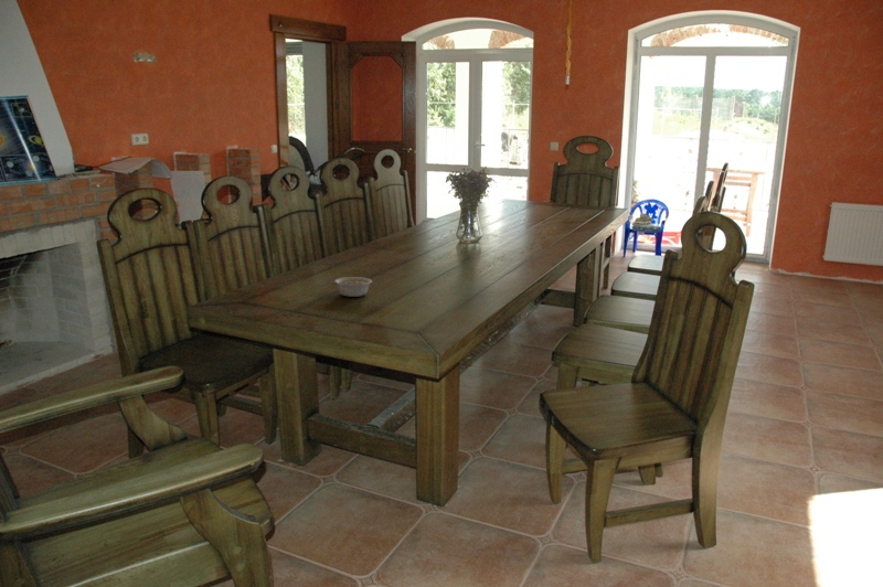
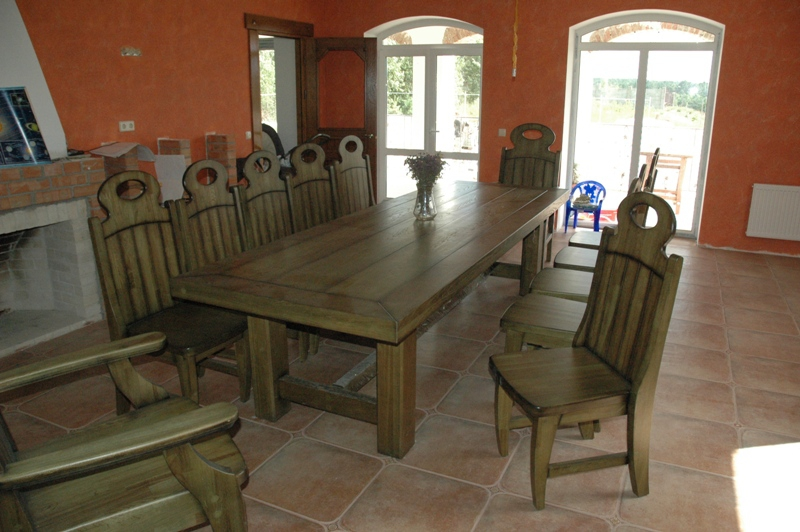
- legume (354, 286)
